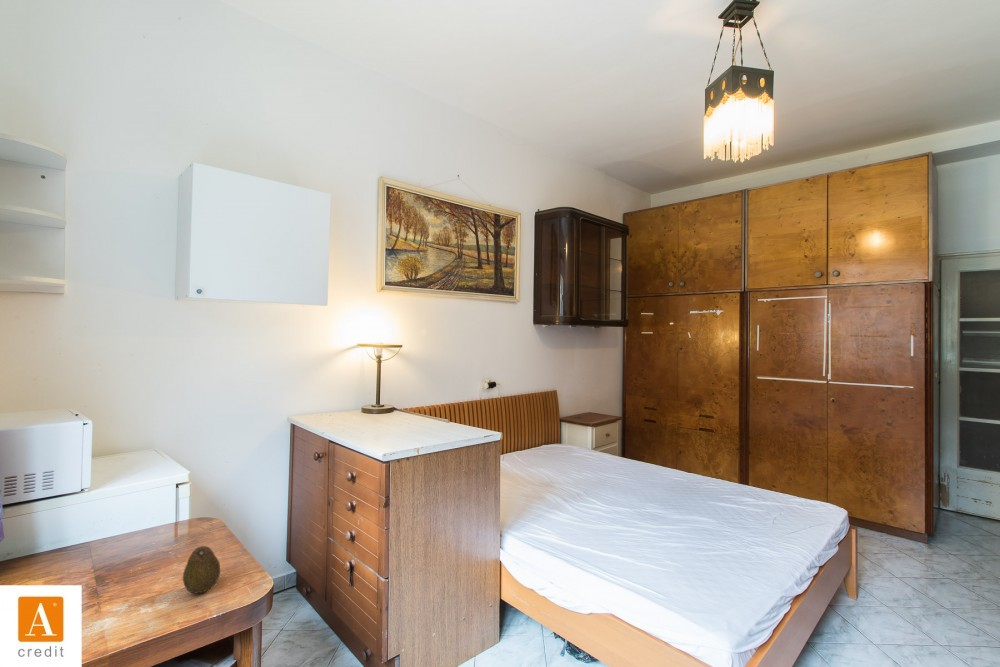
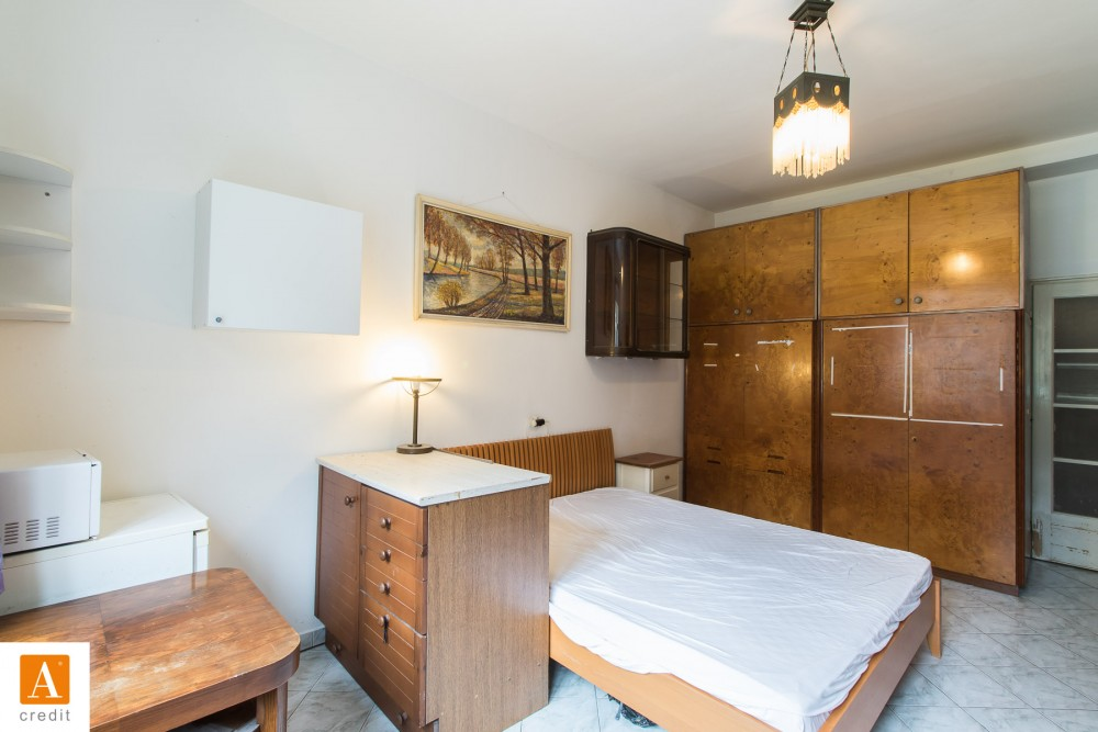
- fruit (201, 568)
